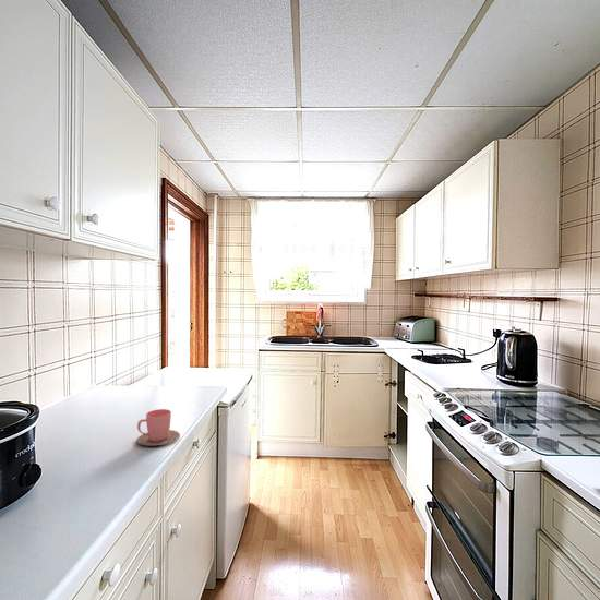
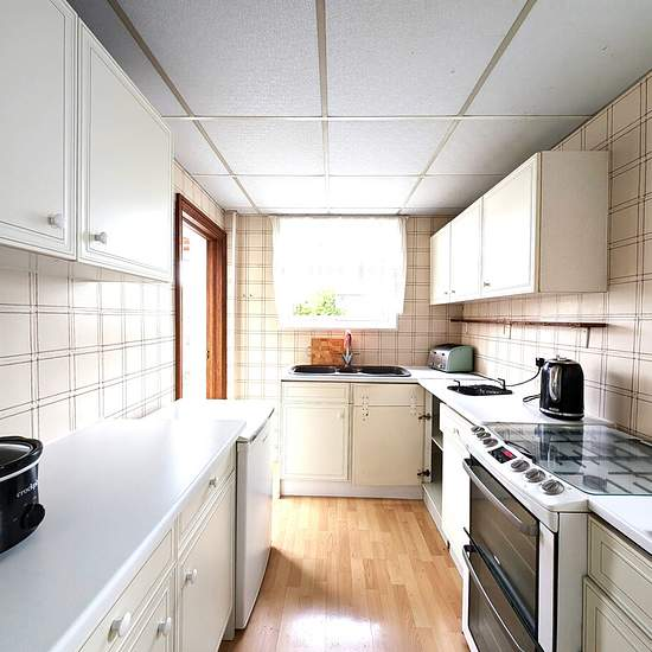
- cup (158, 425)
